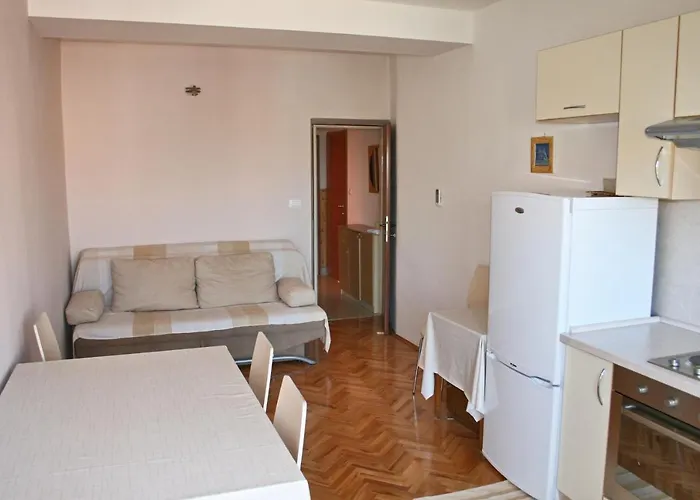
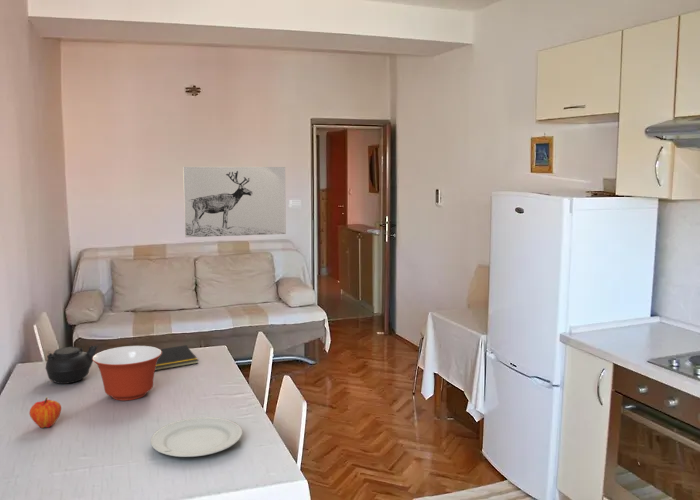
+ wall art (236, 201)
+ teapot (72, 364)
+ mixing bowl (128, 374)
+ chinaware (197, 438)
+ fruit (45, 412)
+ notepad (167, 357)
